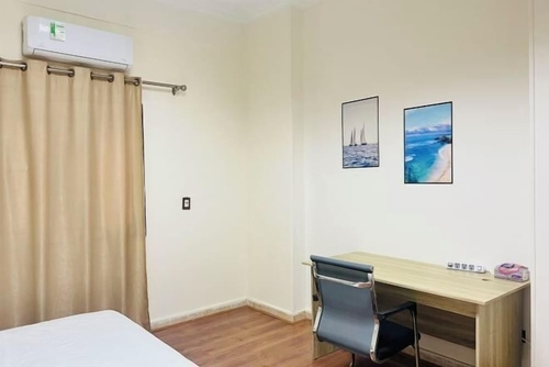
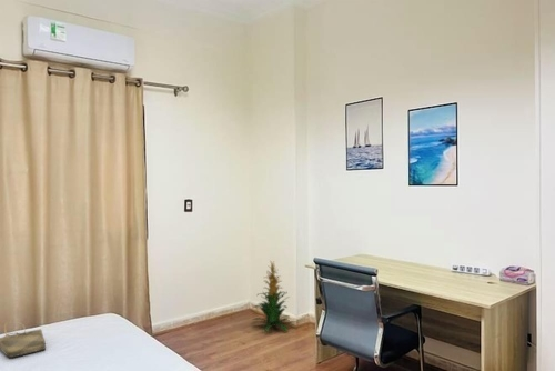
+ tote bag (19, 337)
+ indoor plant (273, 293)
